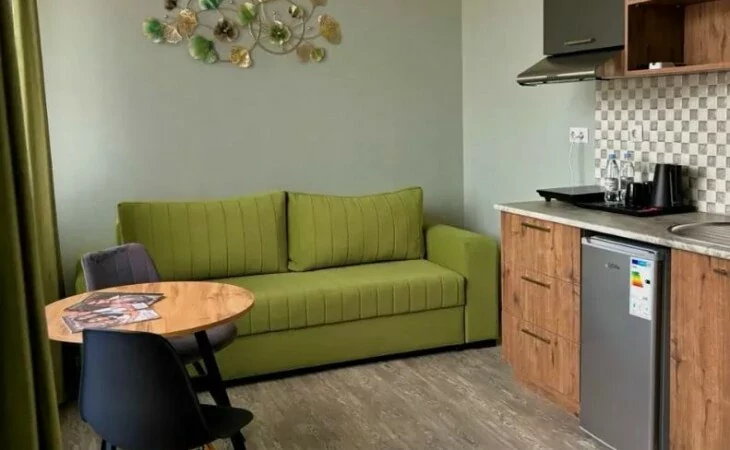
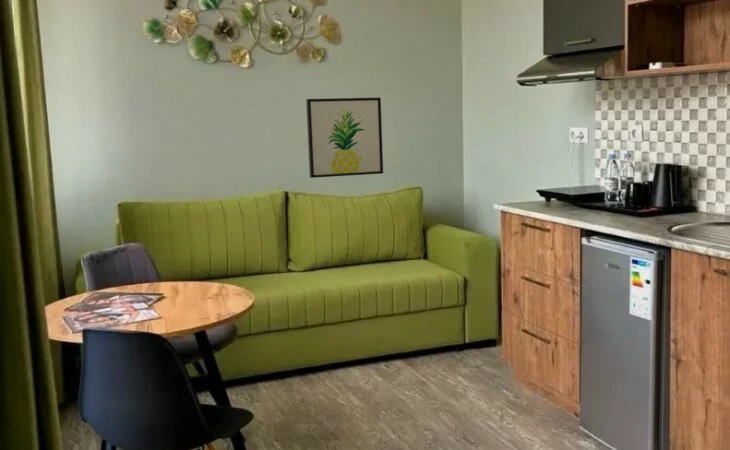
+ wall art (345, 137)
